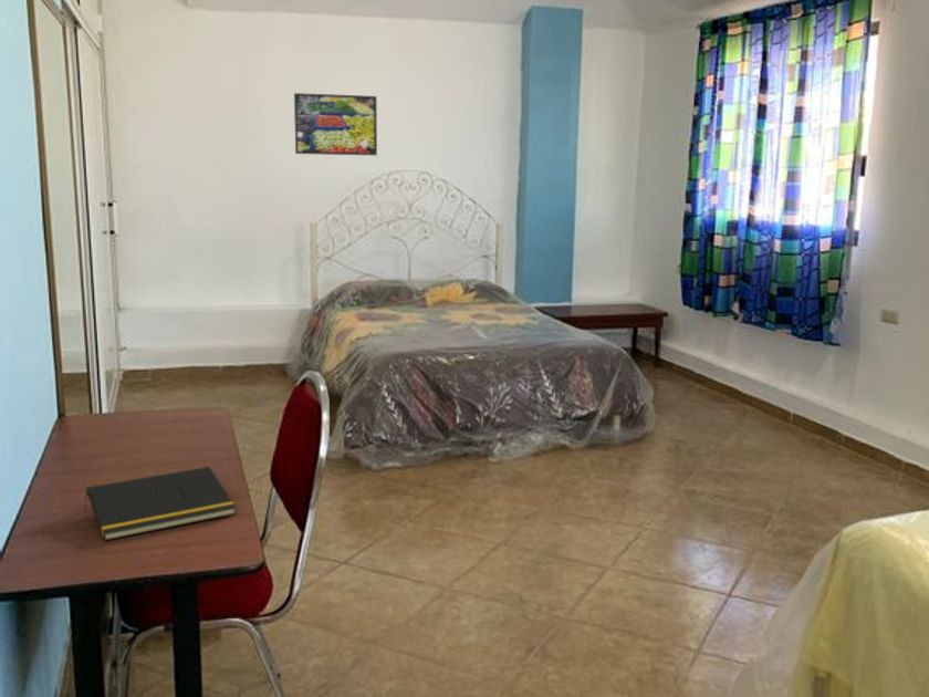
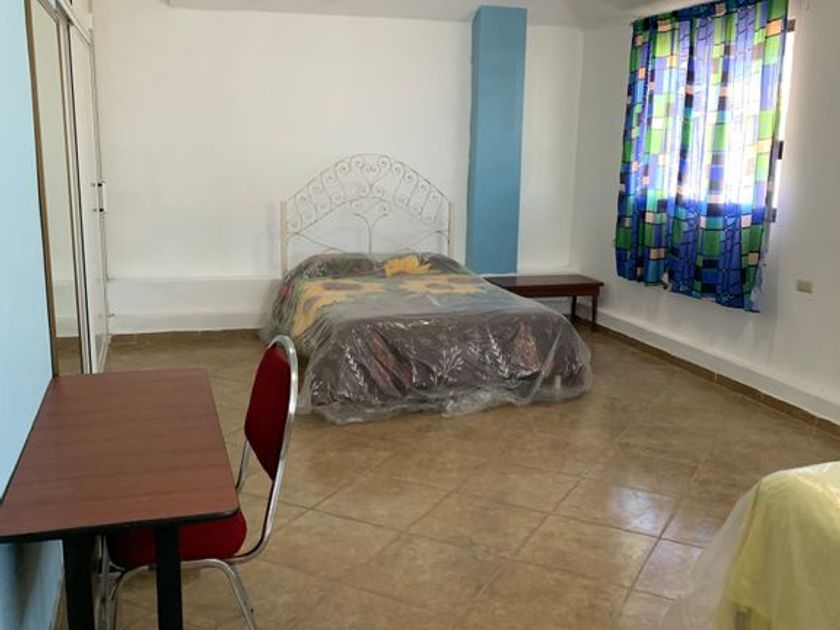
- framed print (336, 124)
- notepad (160, 500)
